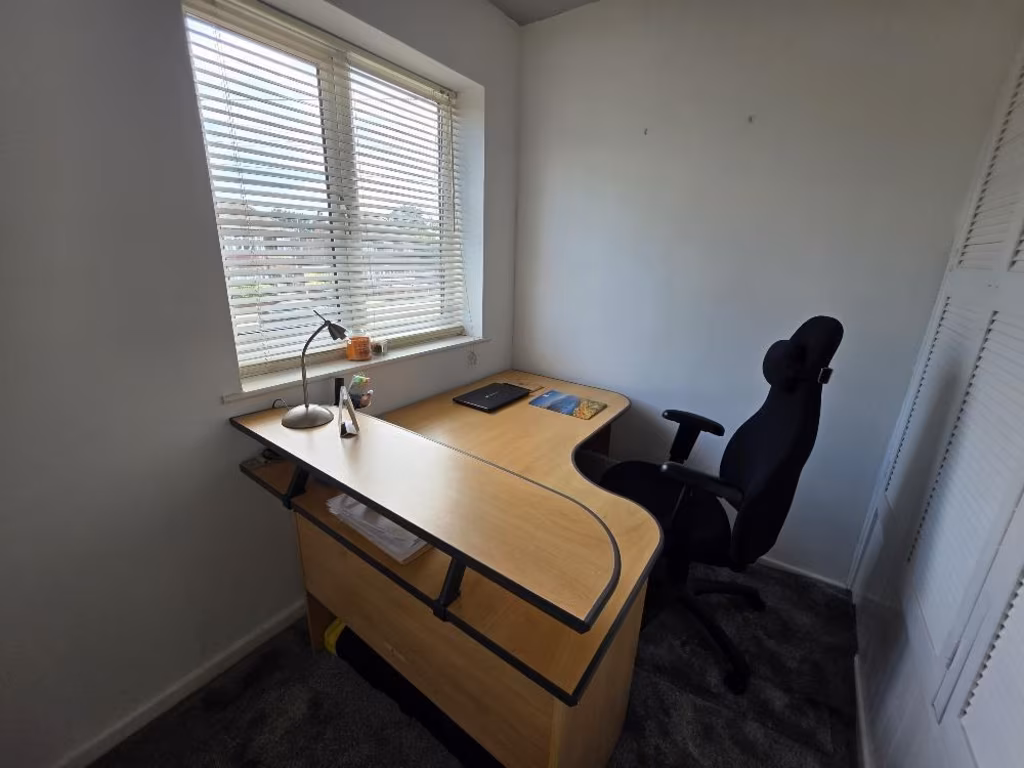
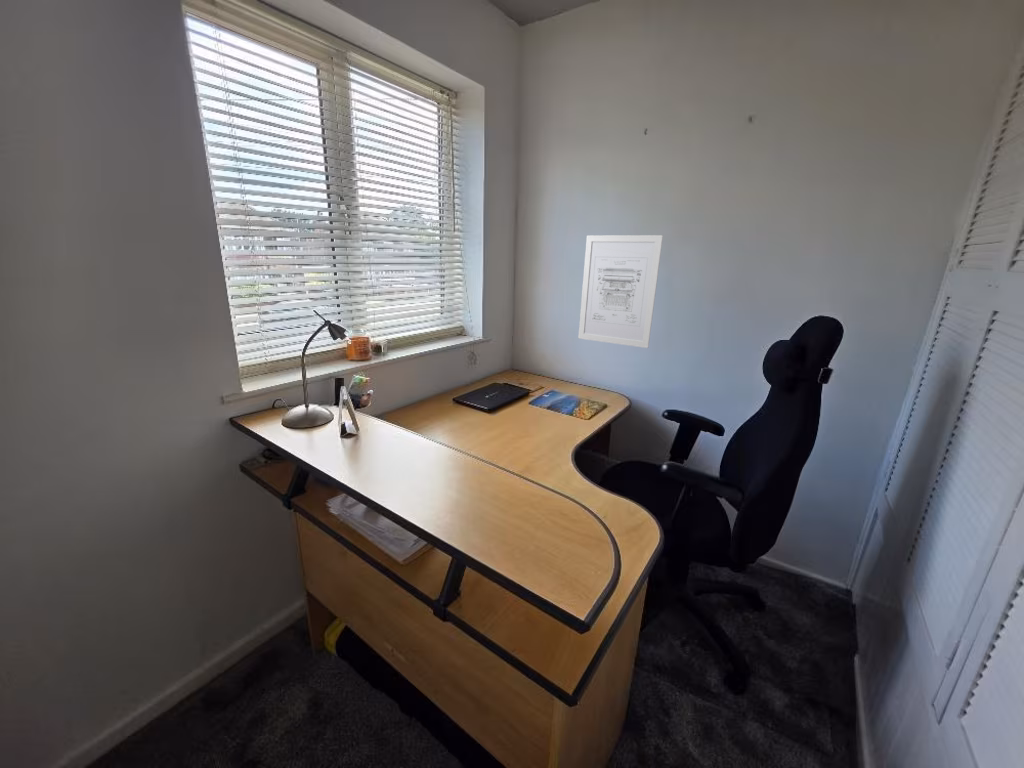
+ wall art (617, 291)
